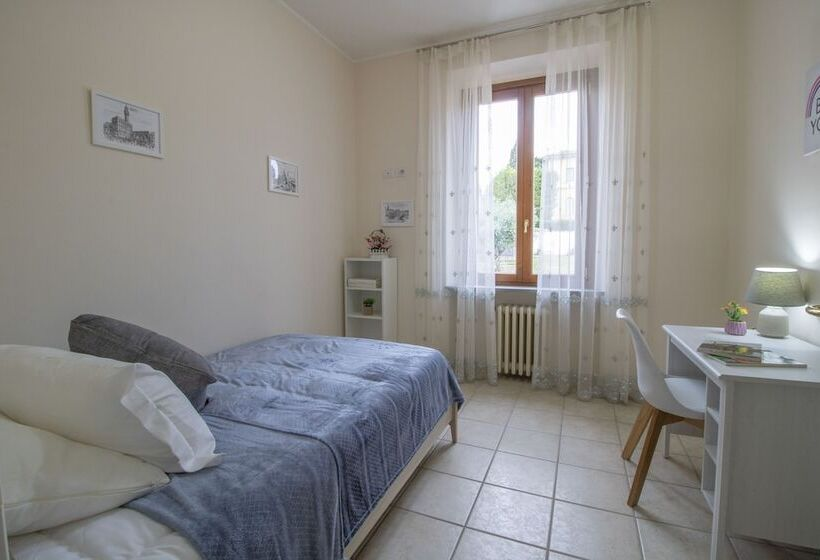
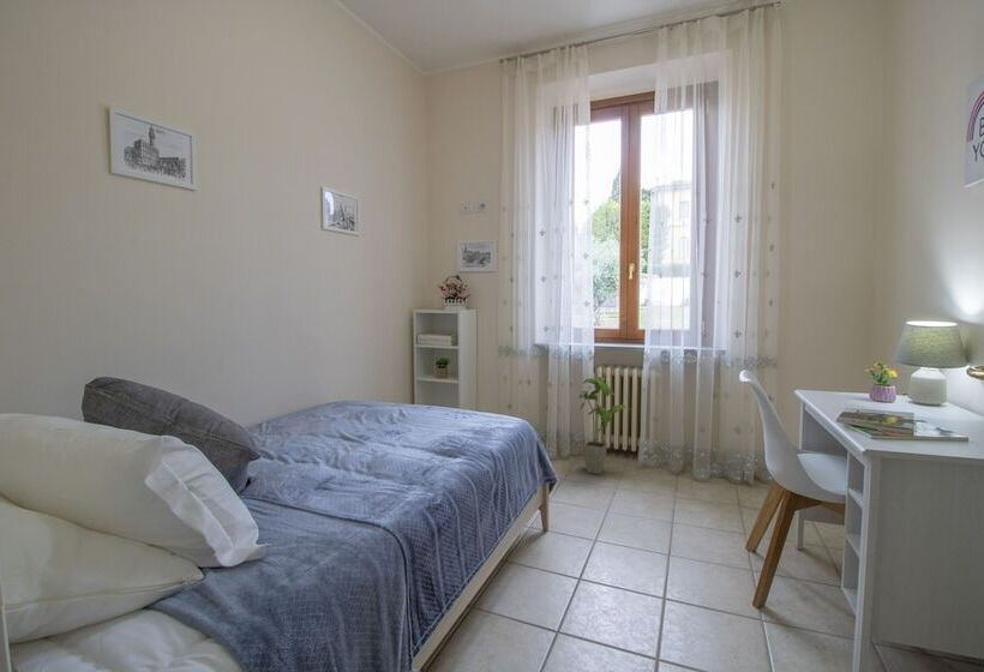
+ house plant (601, 425)
